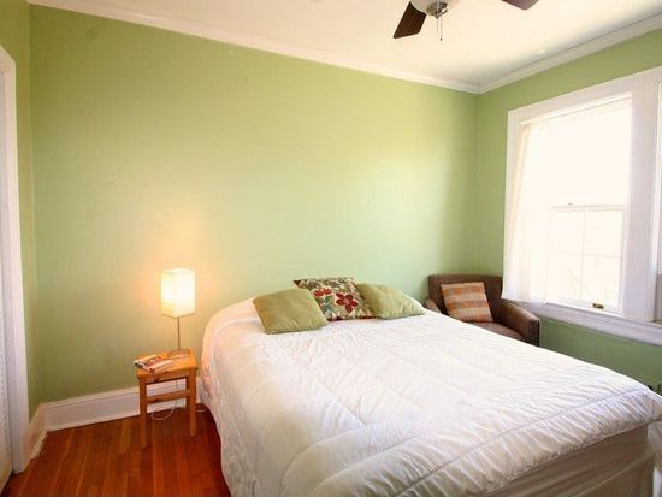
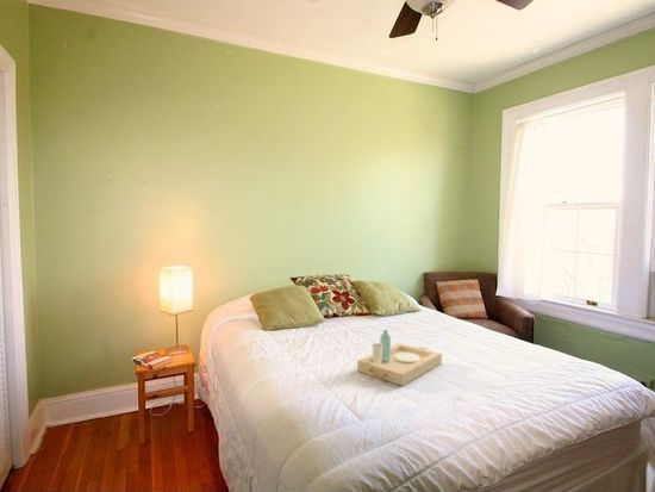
+ serving tray (400, 348)
